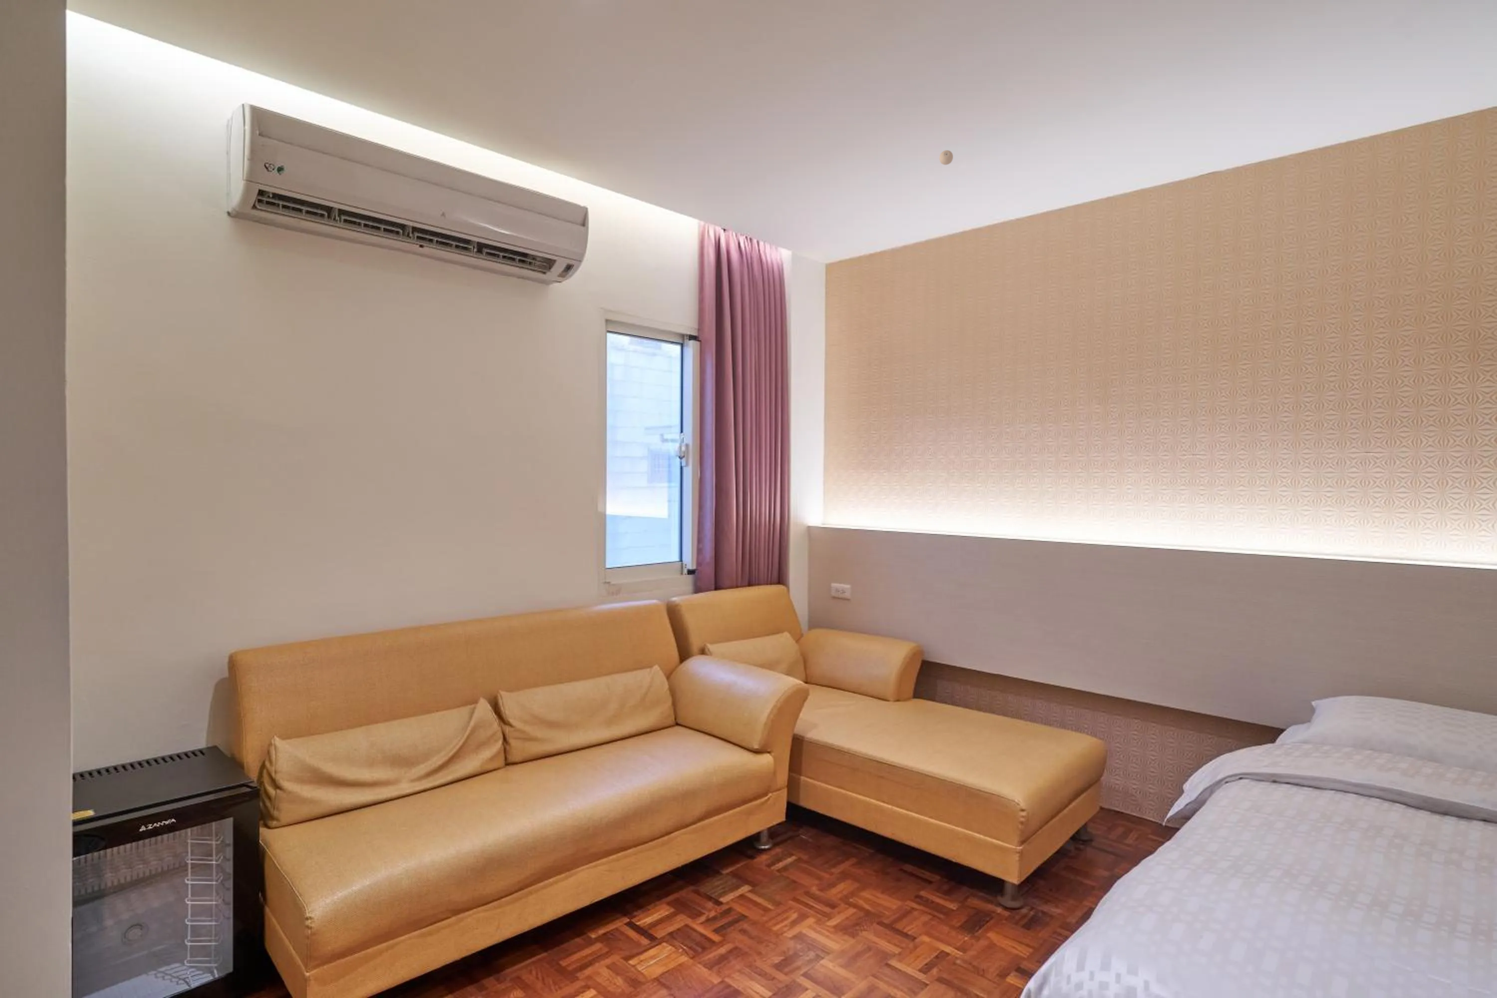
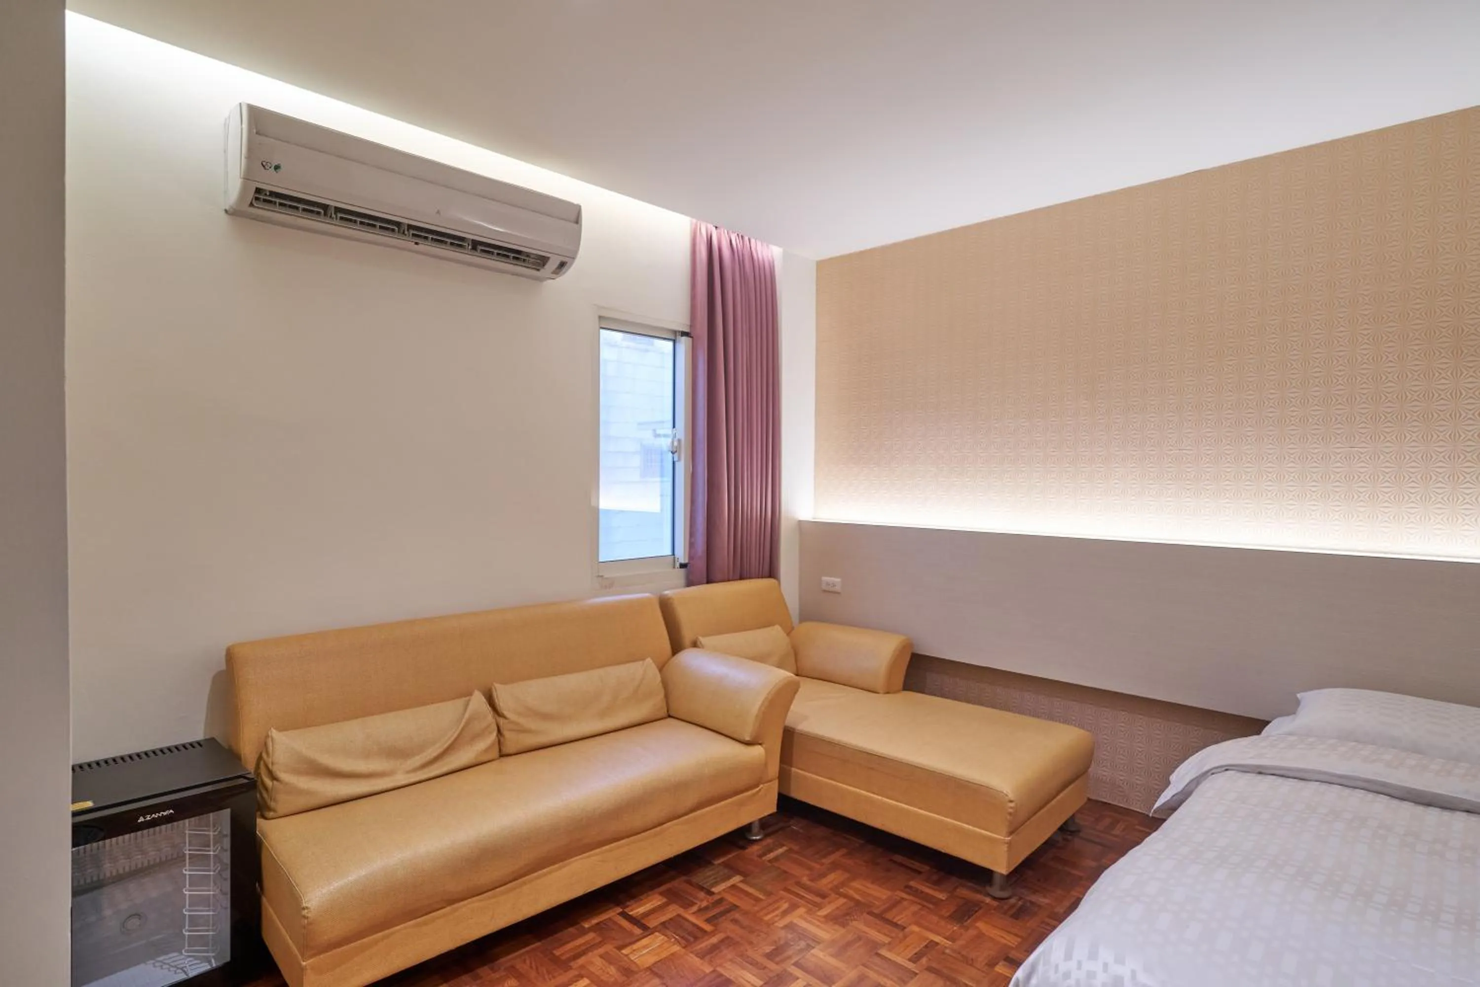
- eyeball (946, 157)
